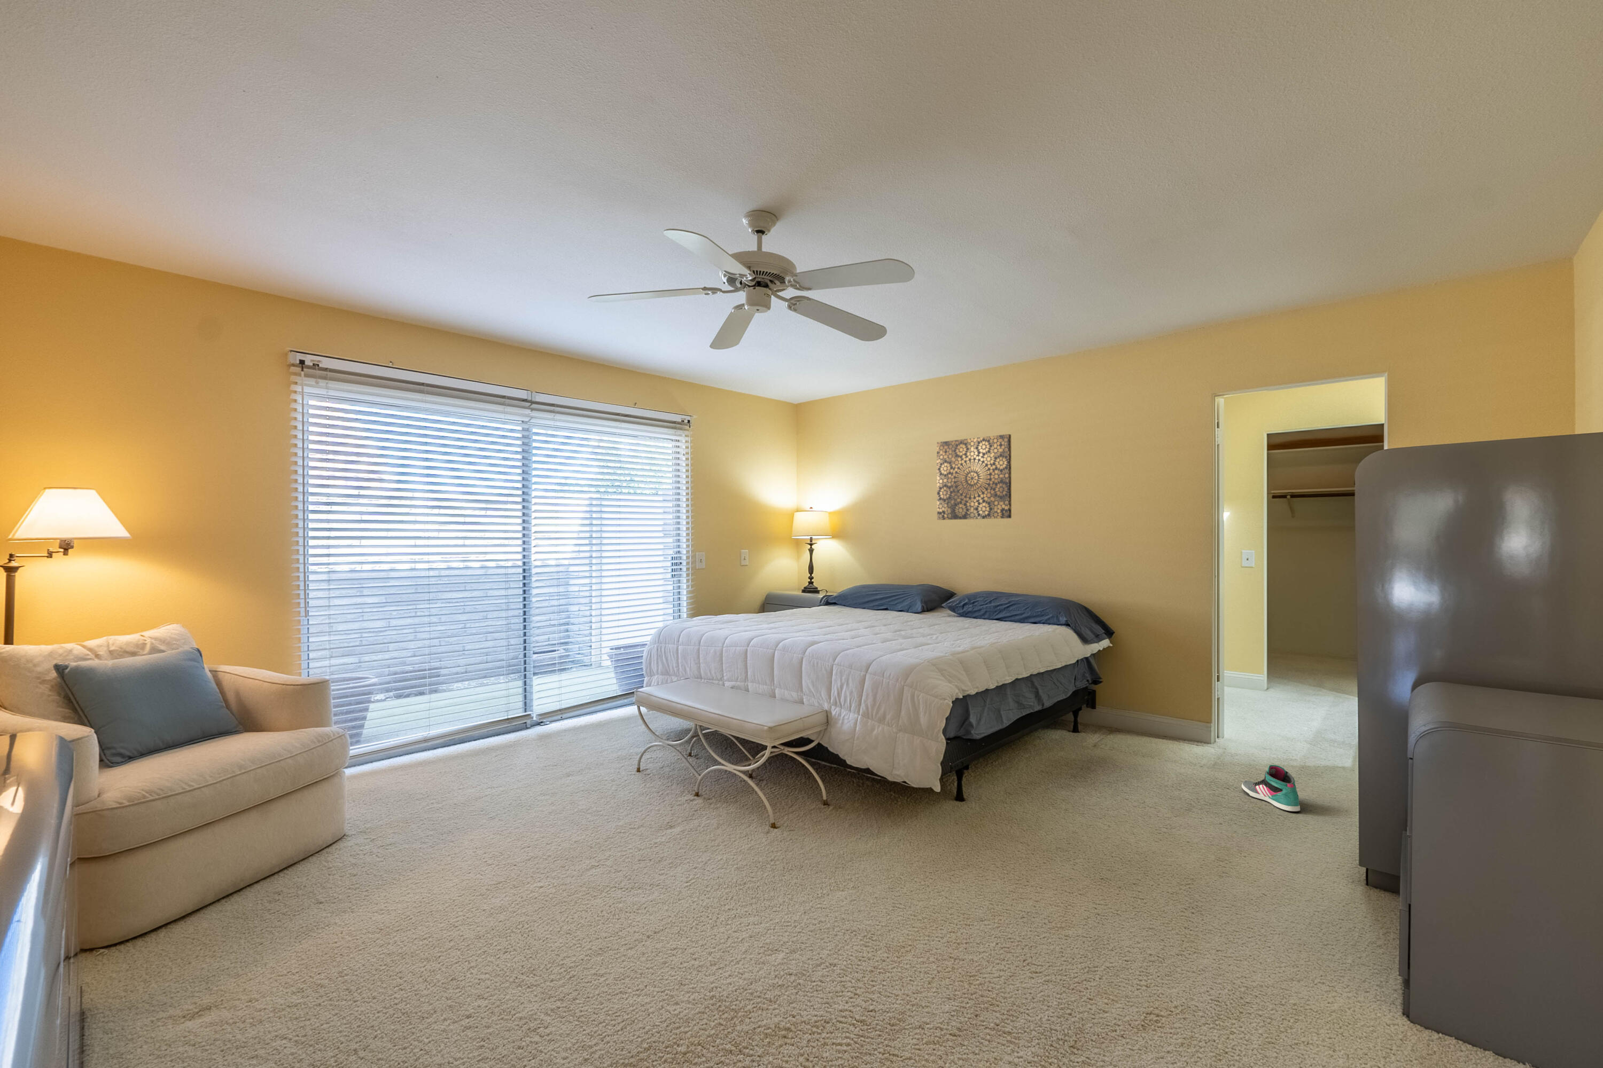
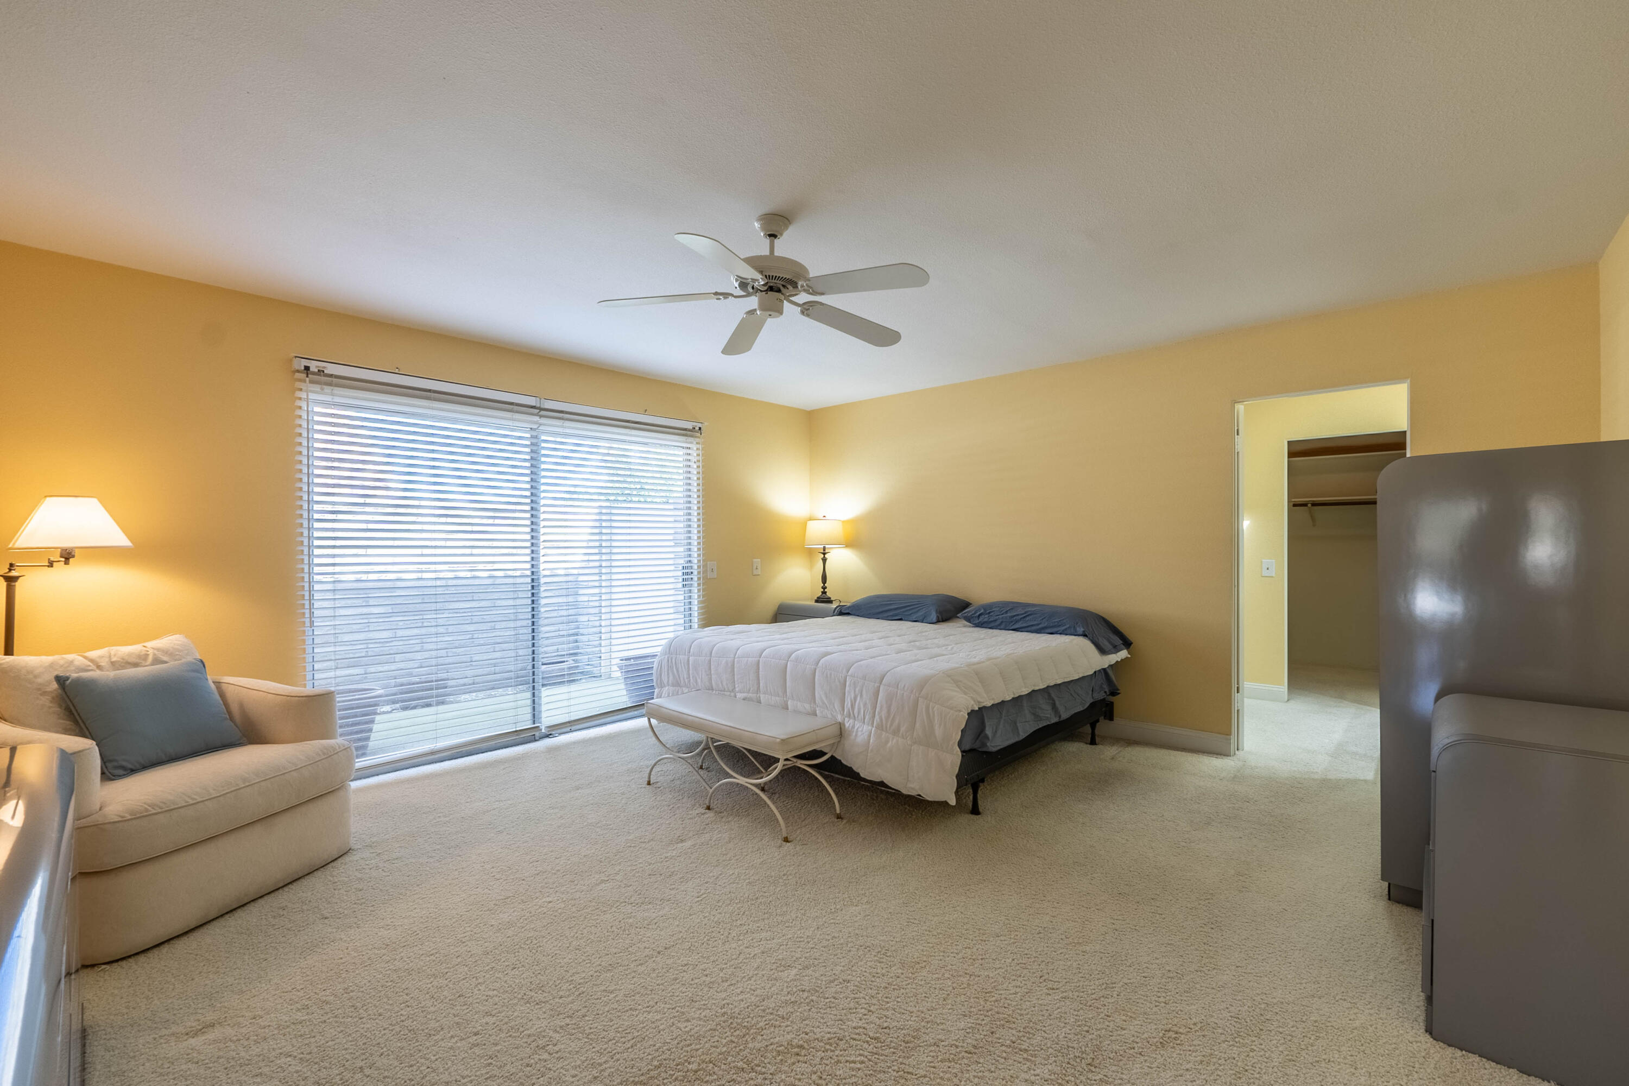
- sneaker (1269, 782)
- wall art (972, 478)
